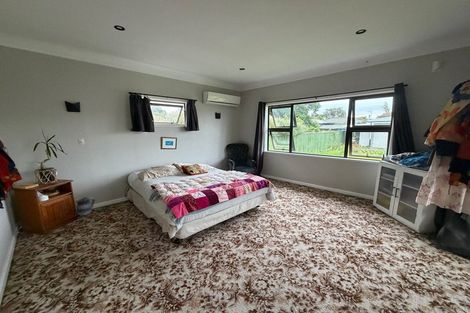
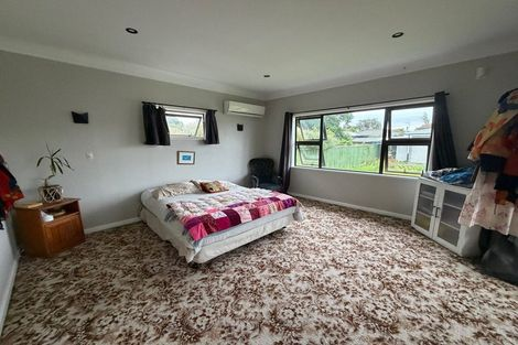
- ceramic jug (85, 205)
